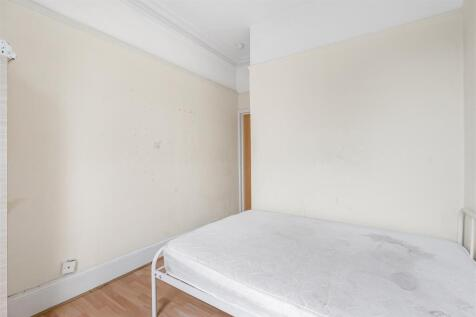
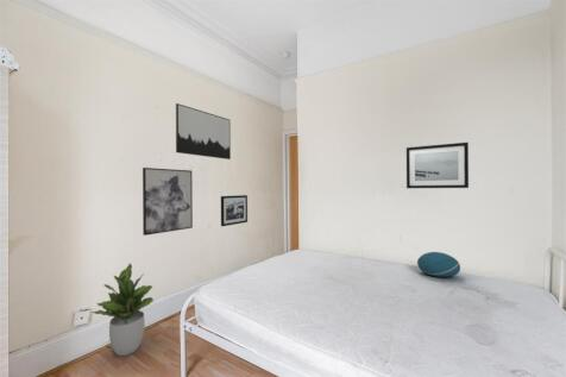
+ picture frame (234, 209)
+ cushion (438, 263)
+ wall art (206, 134)
+ wall art (169, 200)
+ potted plant (126, 308)
+ wall art (435, 166)
